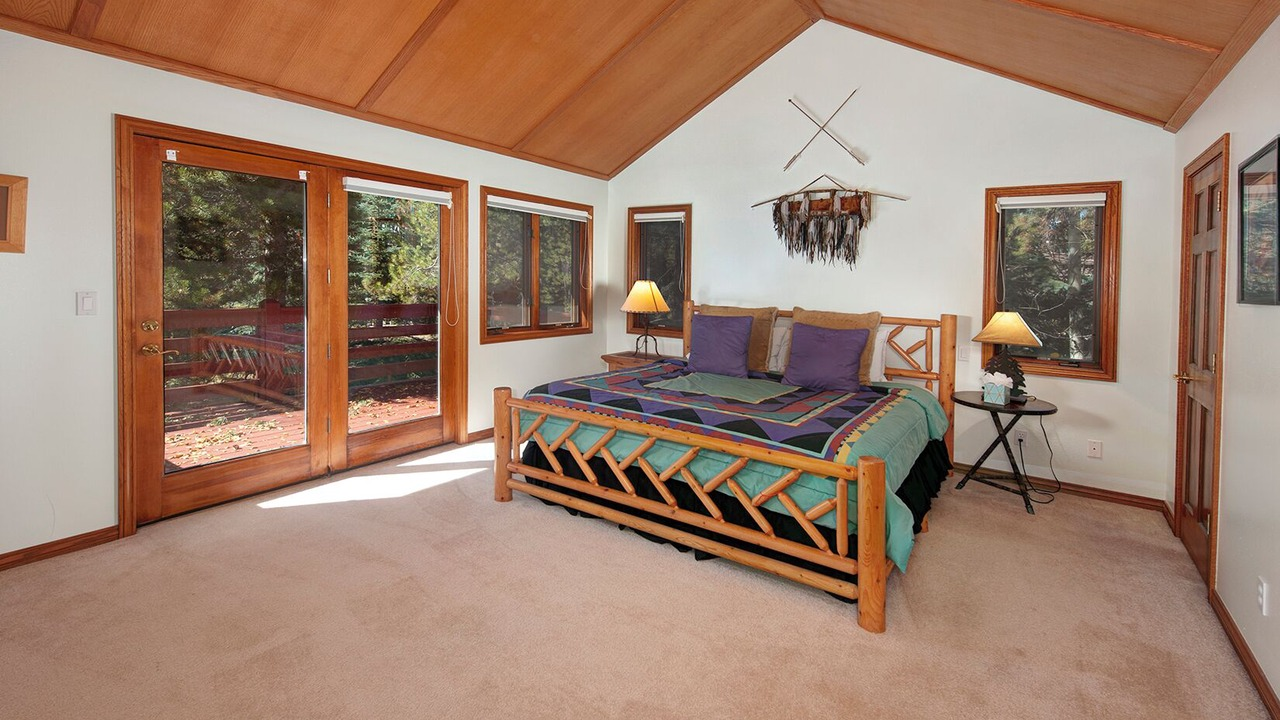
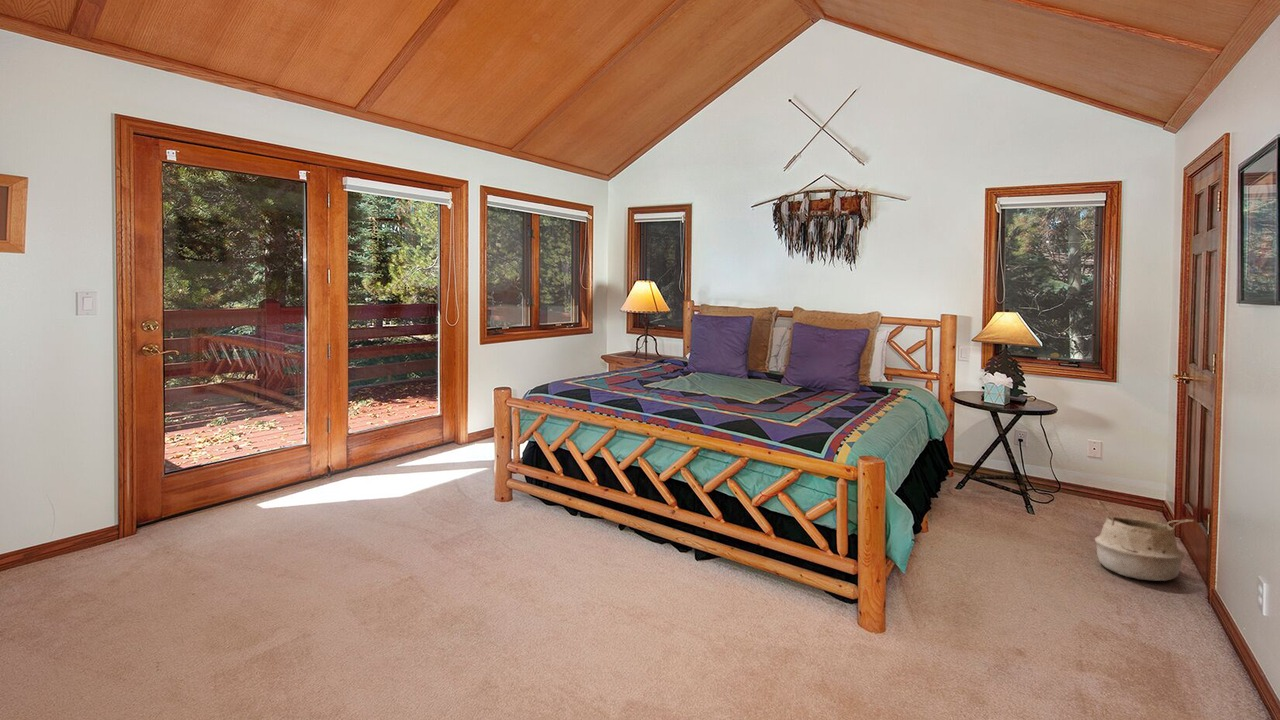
+ woven basket (1142, 538)
